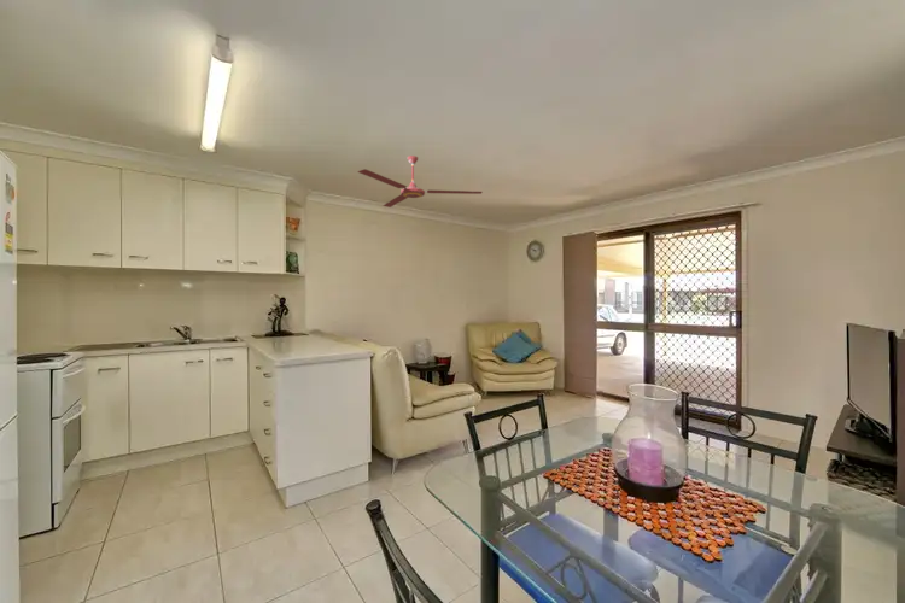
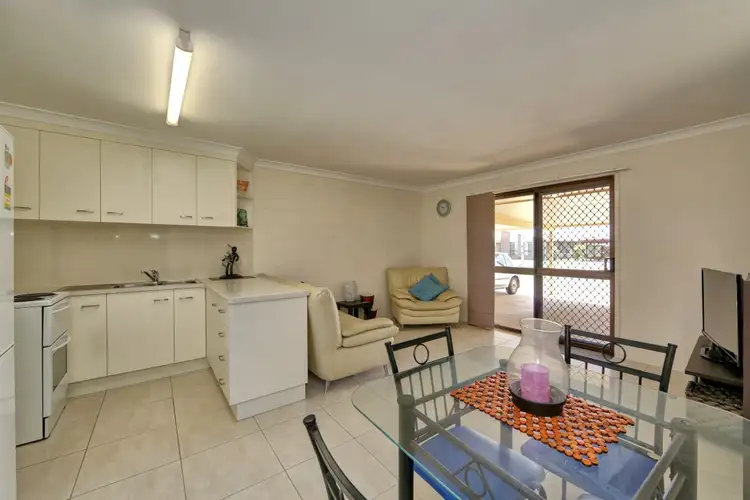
- ceiling fan (414, 182)
